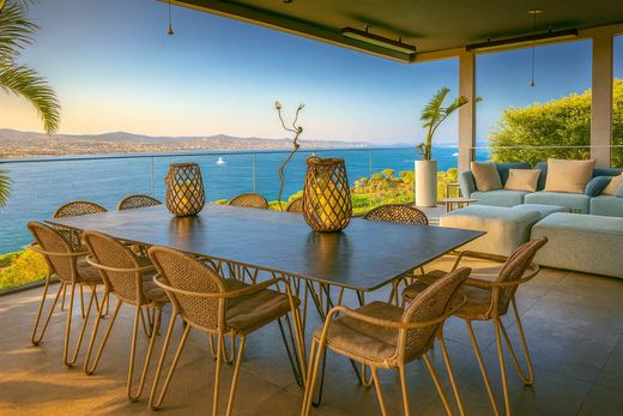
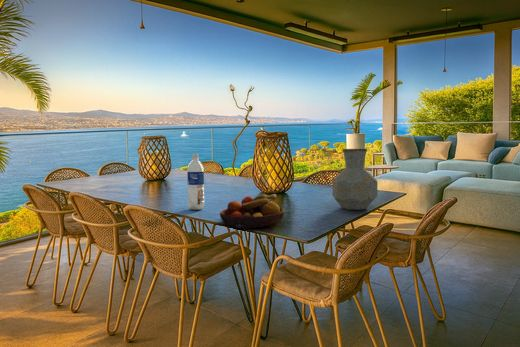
+ vase (354, 178)
+ water bottle (195, 181)
+ fruit bowl (252, 208)
